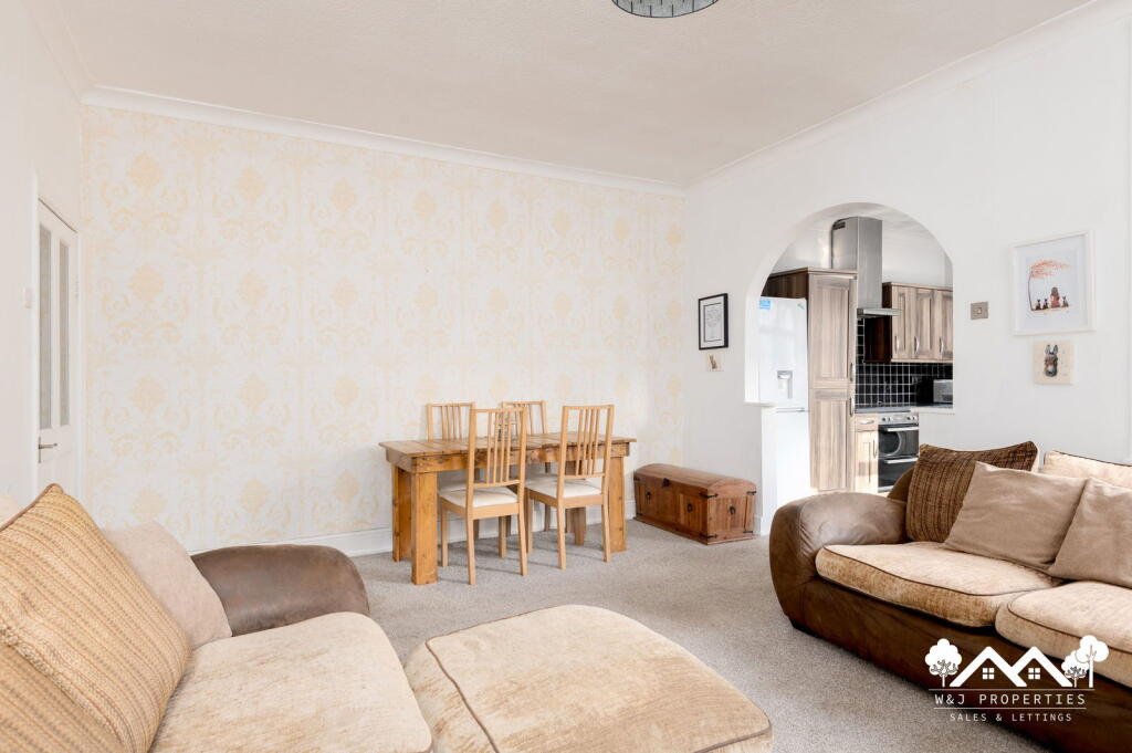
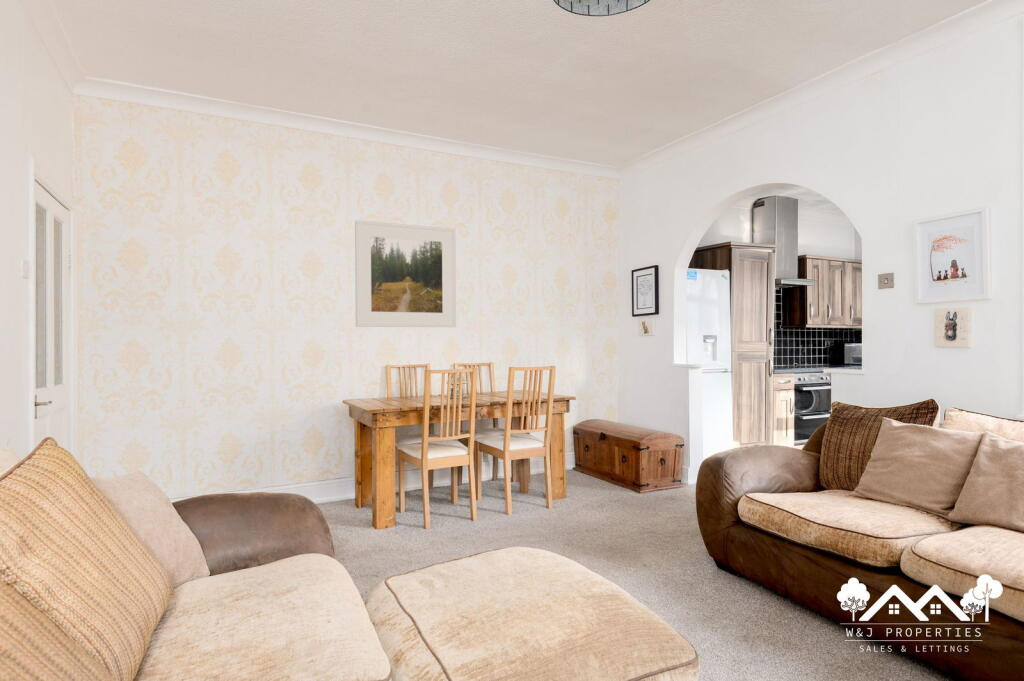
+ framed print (407, 275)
